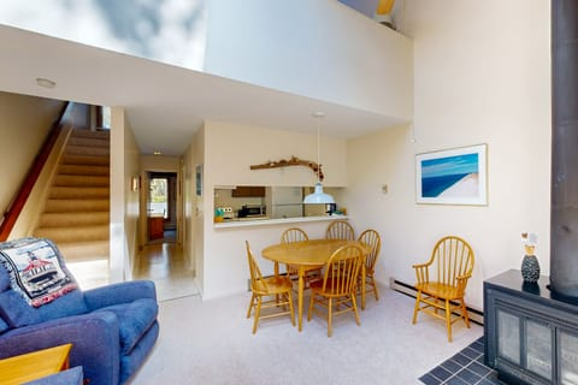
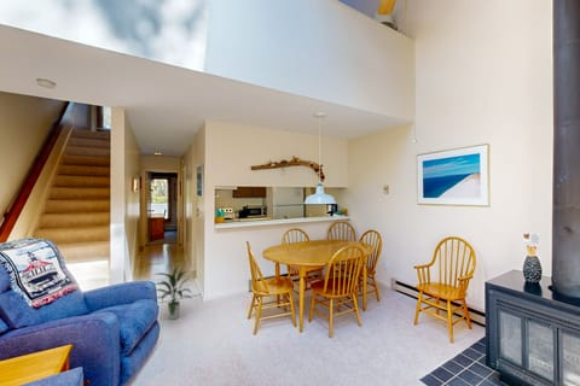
+ indoor plant (173, 292)
